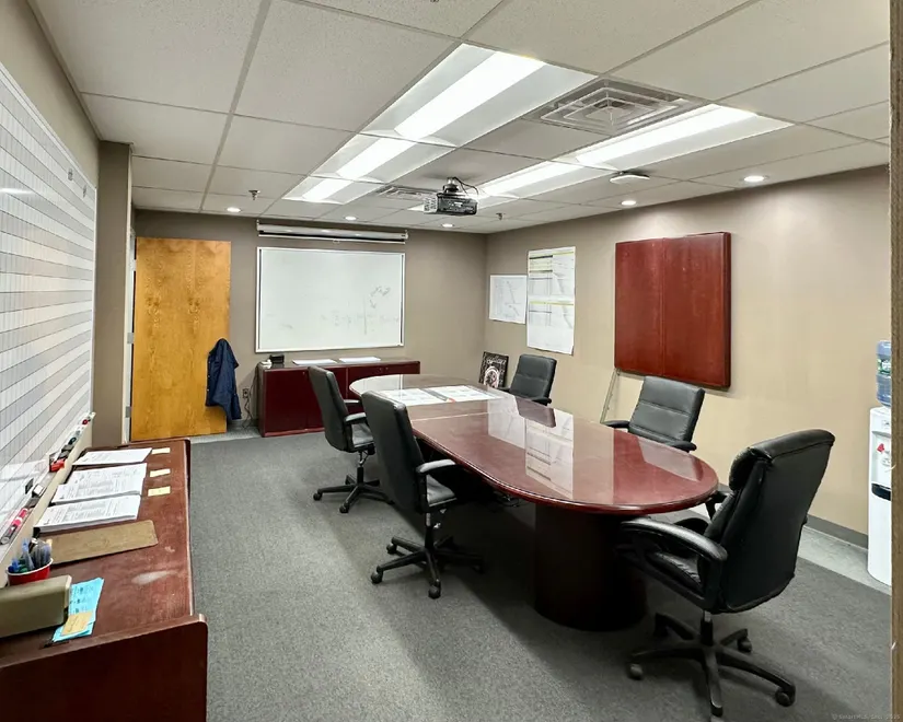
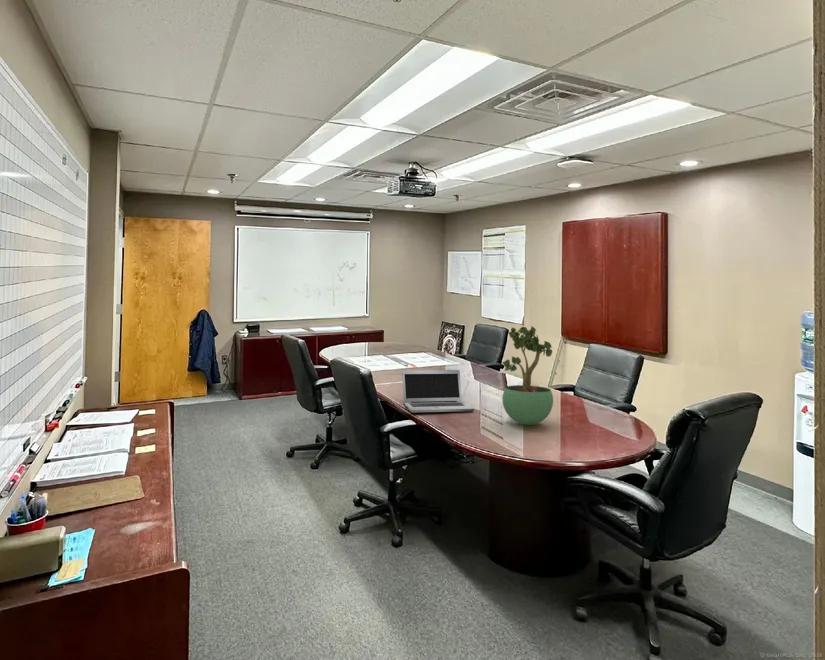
+ potted plant (530, 375)
+ laptop (436, 390)
